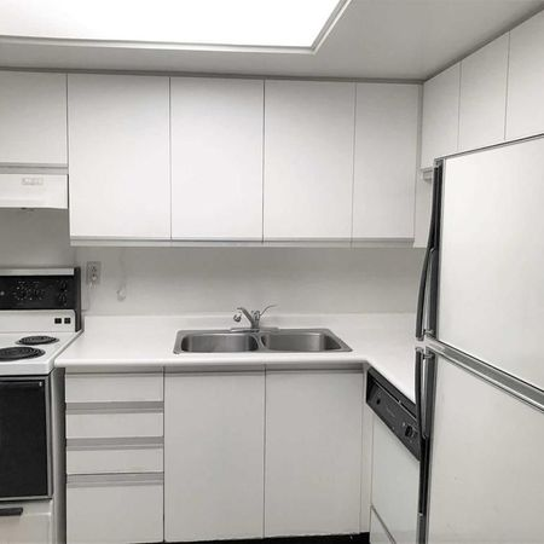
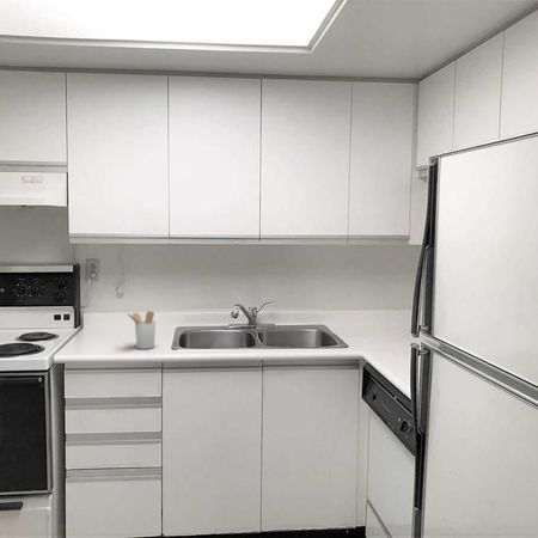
+ utensil holder (140, 329)
